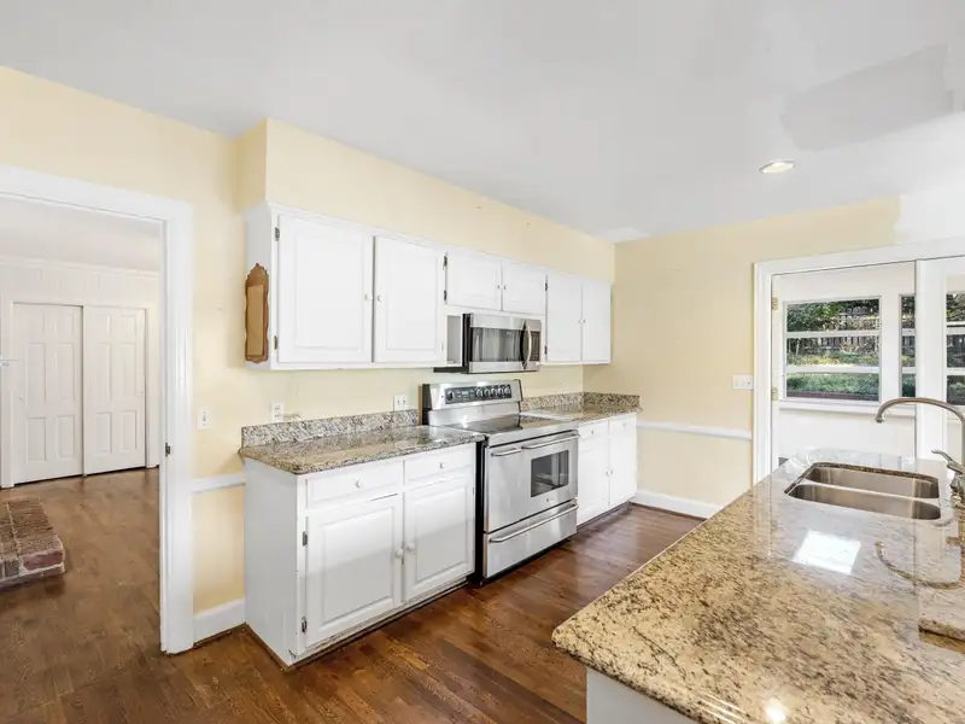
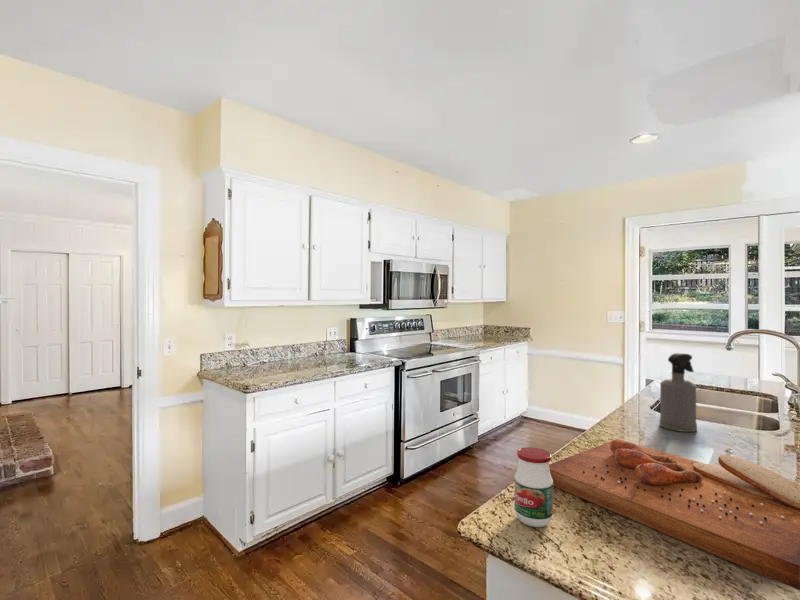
+ cutting board (679, 479)
+ jar (533, 486)
+ spray bottle (679, 389)
